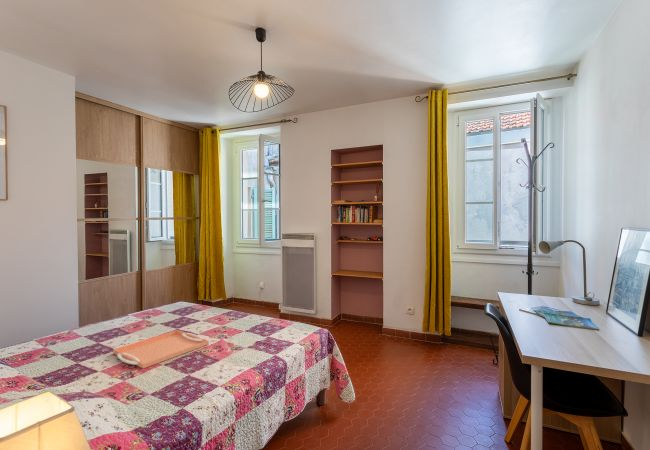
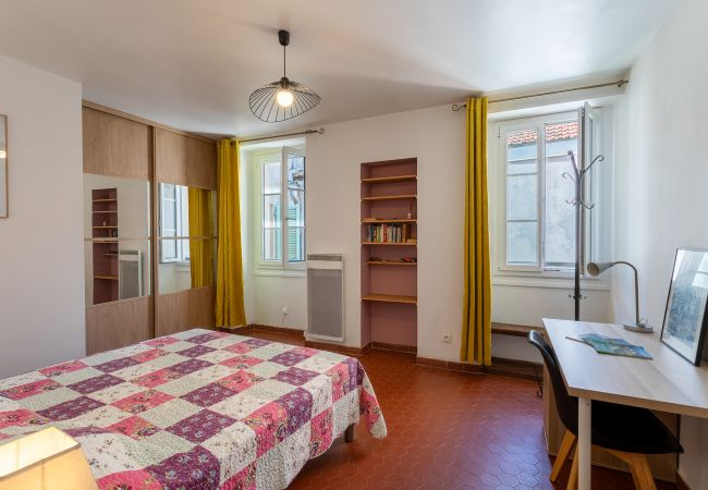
- serving tray (162, 346)
